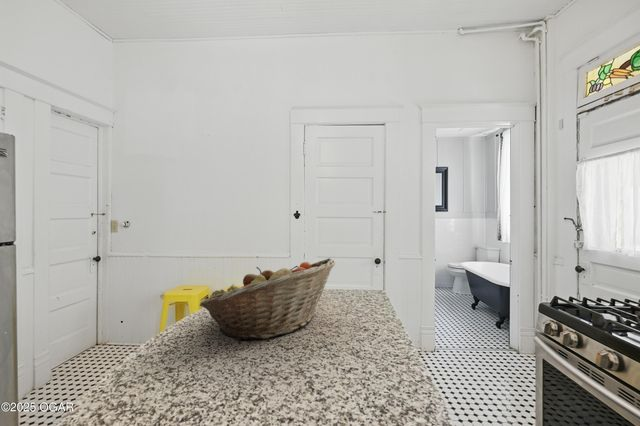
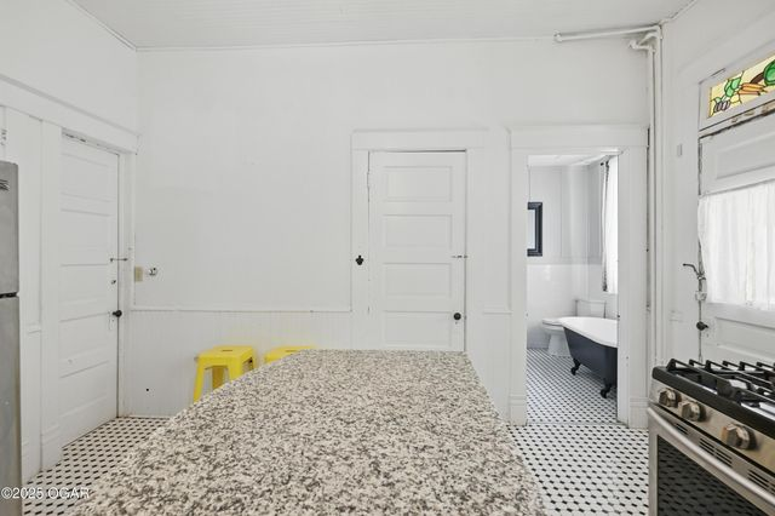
- fruit basket (274, 290)
